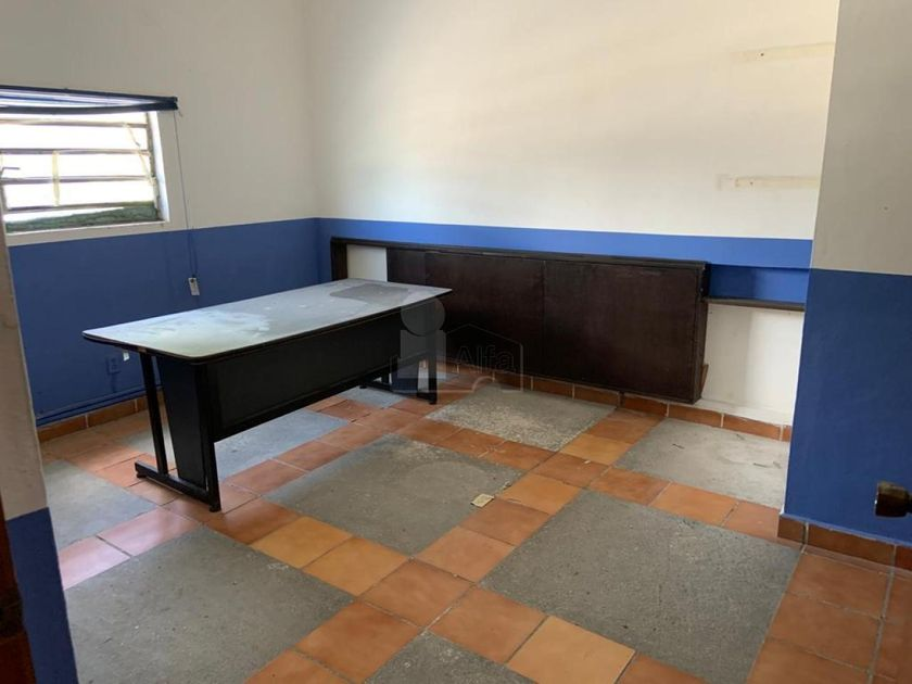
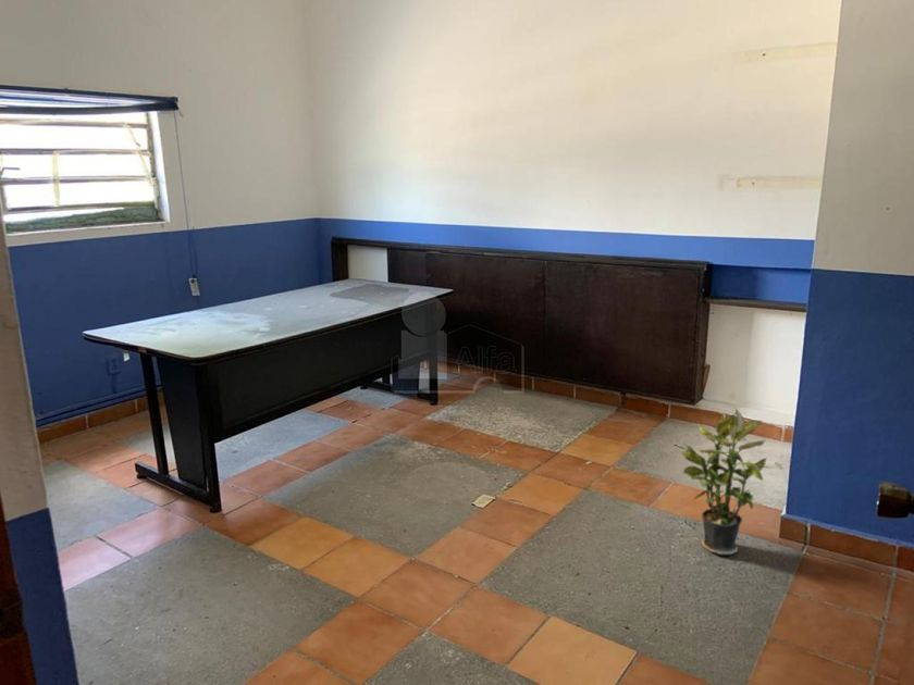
+ potted plant (721, 479)
